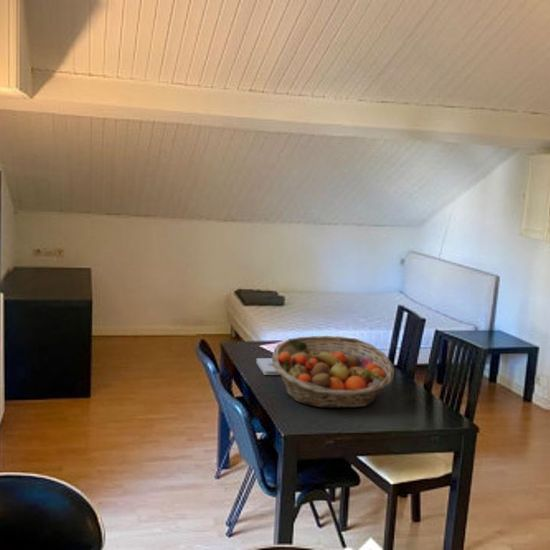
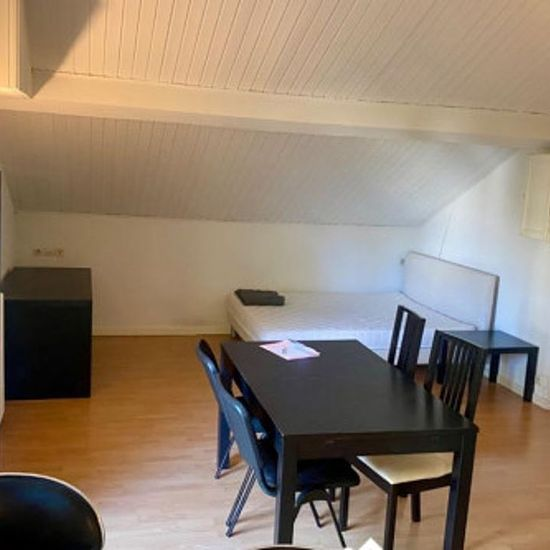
- notepad (273, 366)
- fruit basket (332, 371)
